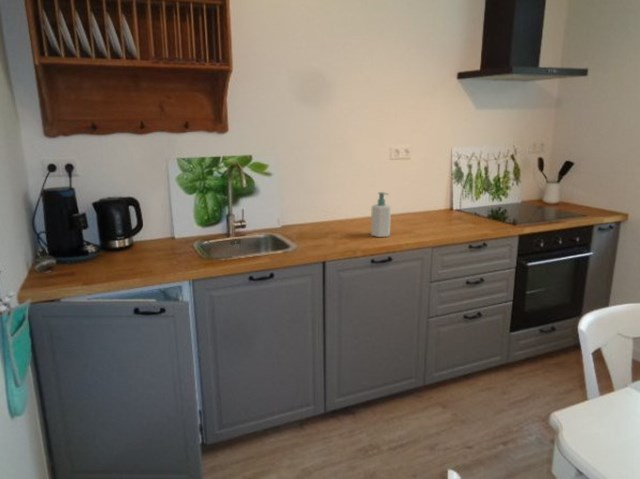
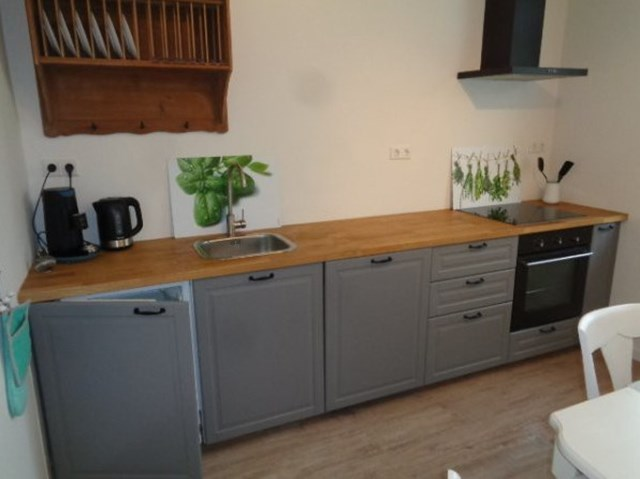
- soap bottle (381, 214)
